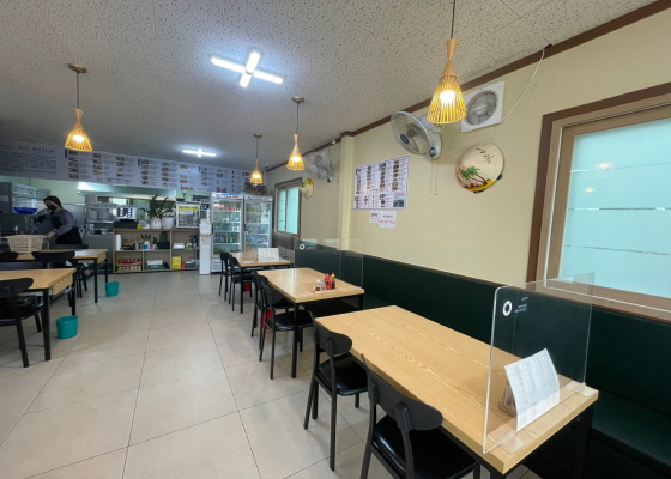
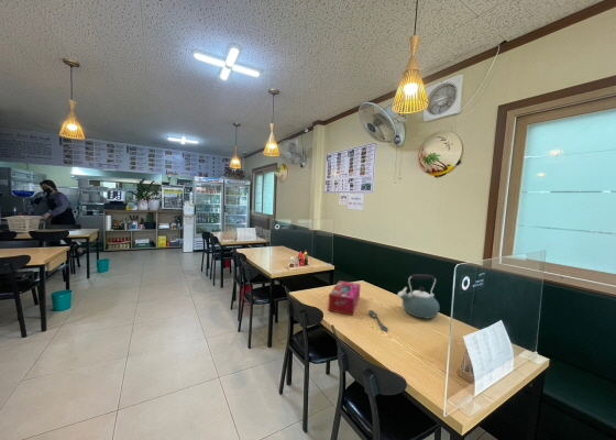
+ kettle (417, 294)
+ tissue box (344, 296)
+ spoon (377, 319)
